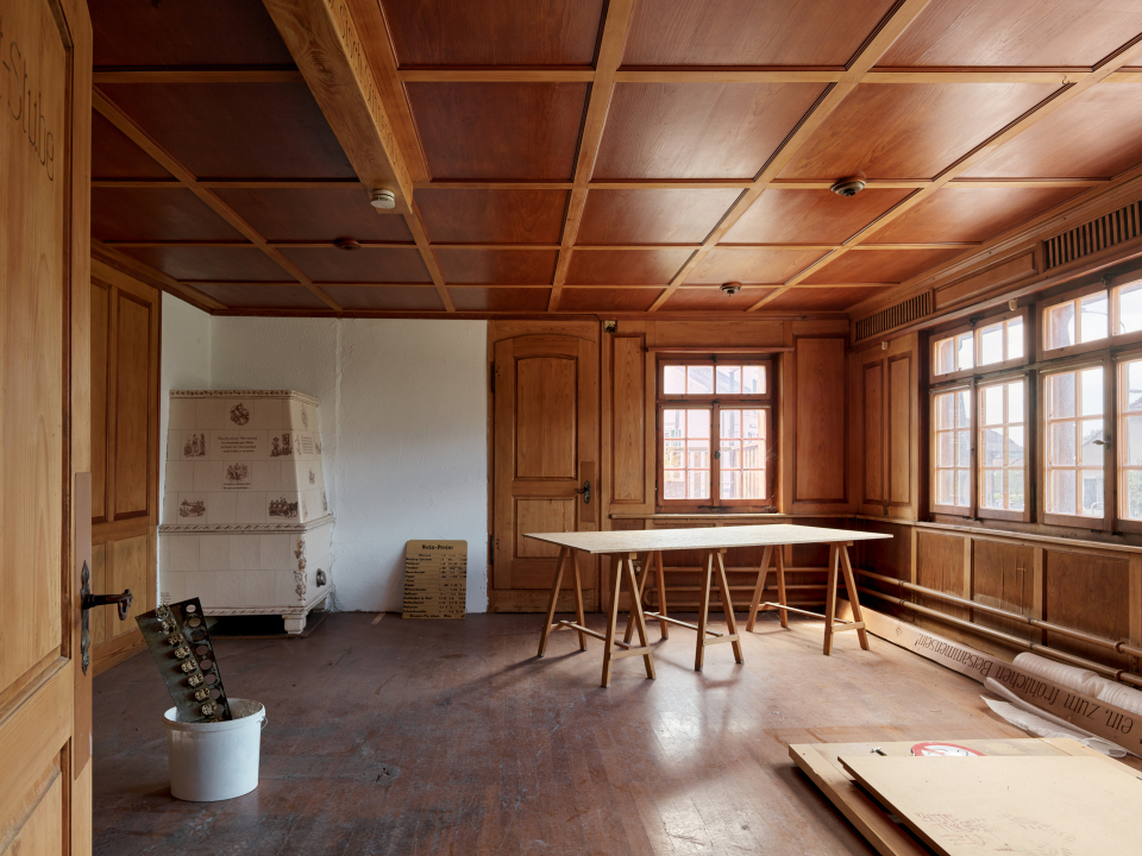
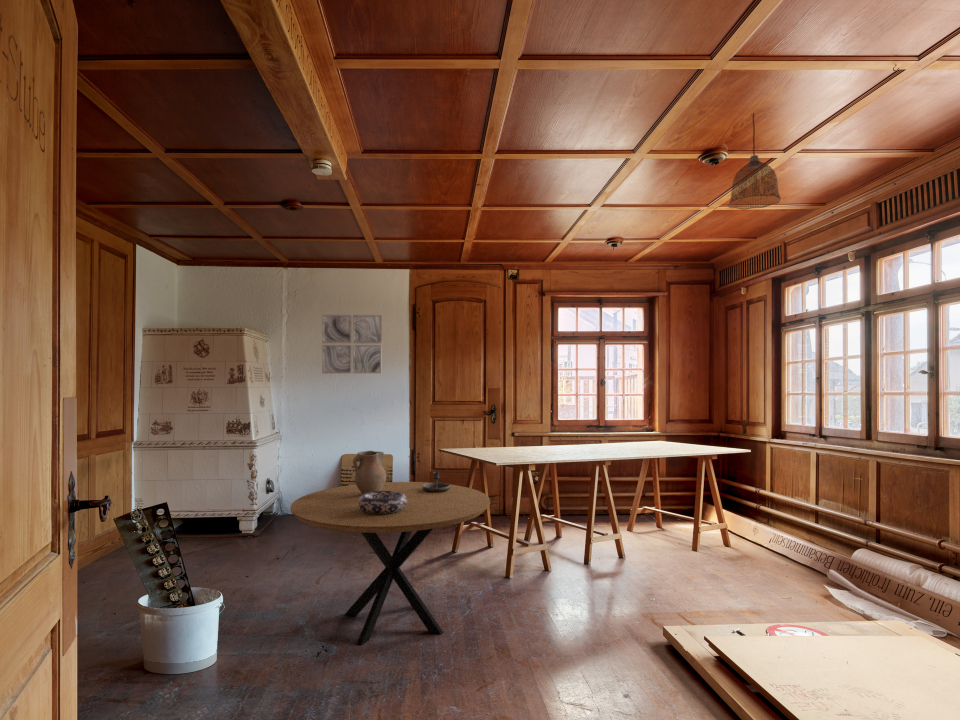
+ ceramic pitcher (369, 472)
+ decorative bowl (382, 501)
+ dining table (392, 561)
+ wall art (353, 345)
+ pendant lamp (753, 158)
+ candlestick (436, 480)
